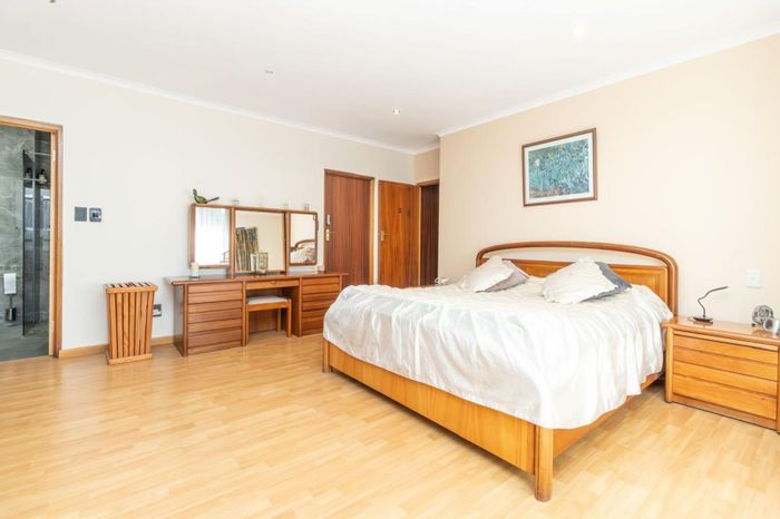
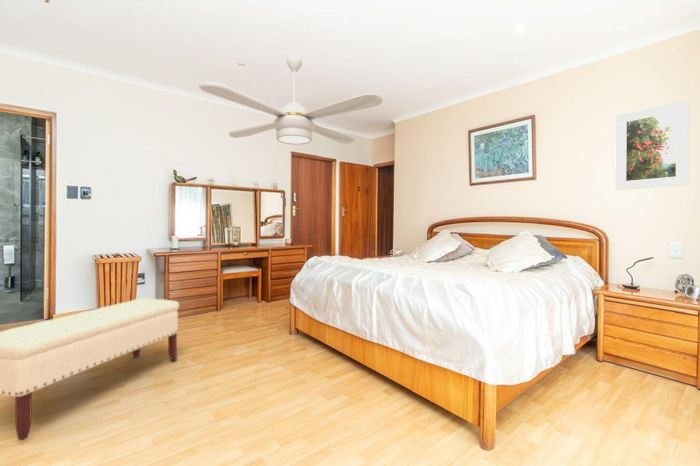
+ ceiling fan (294, 100)
+ bench (93, 351)
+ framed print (650, 148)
